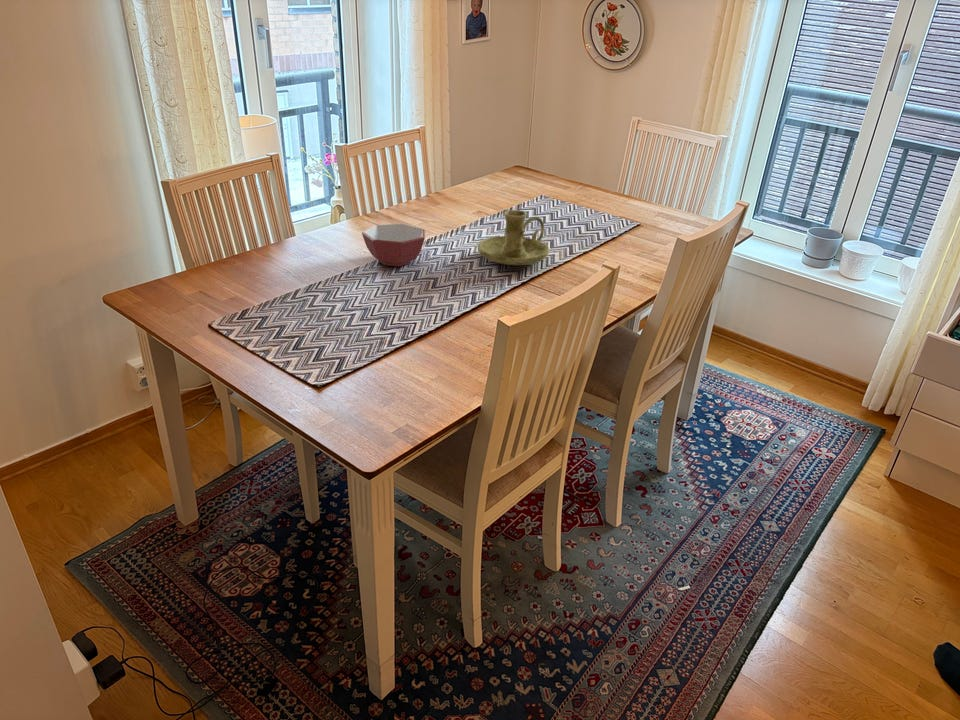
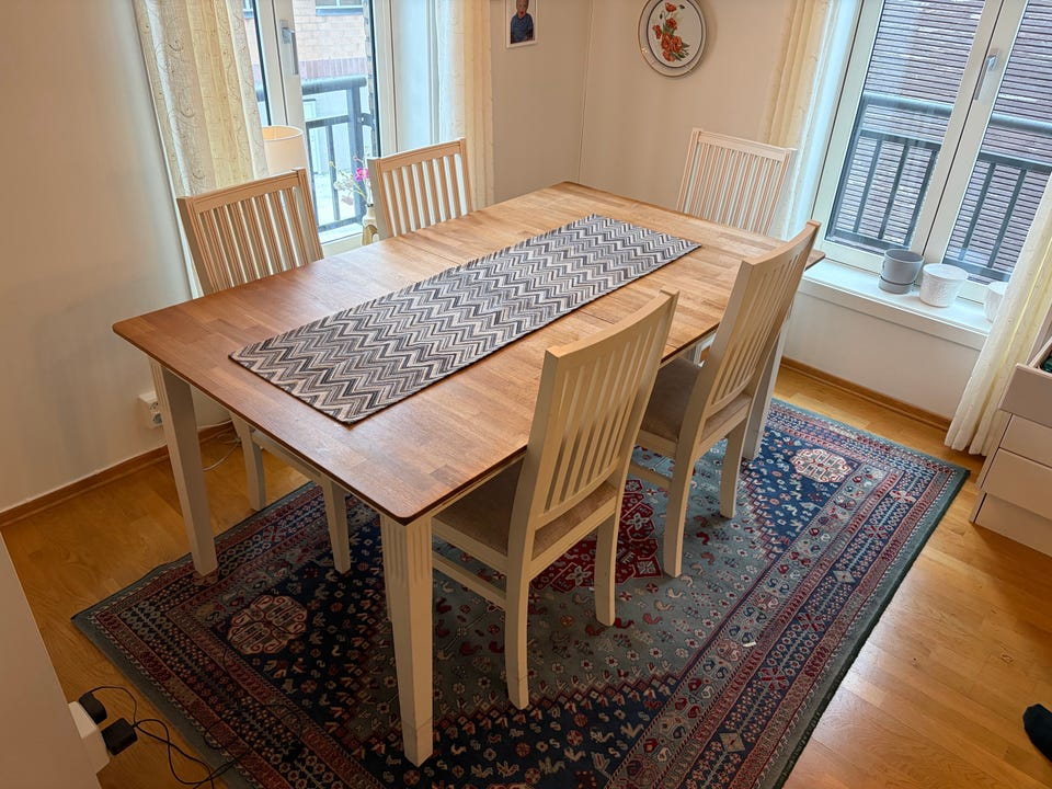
- candle holder (519, 234)
- bowl (395, 247)
